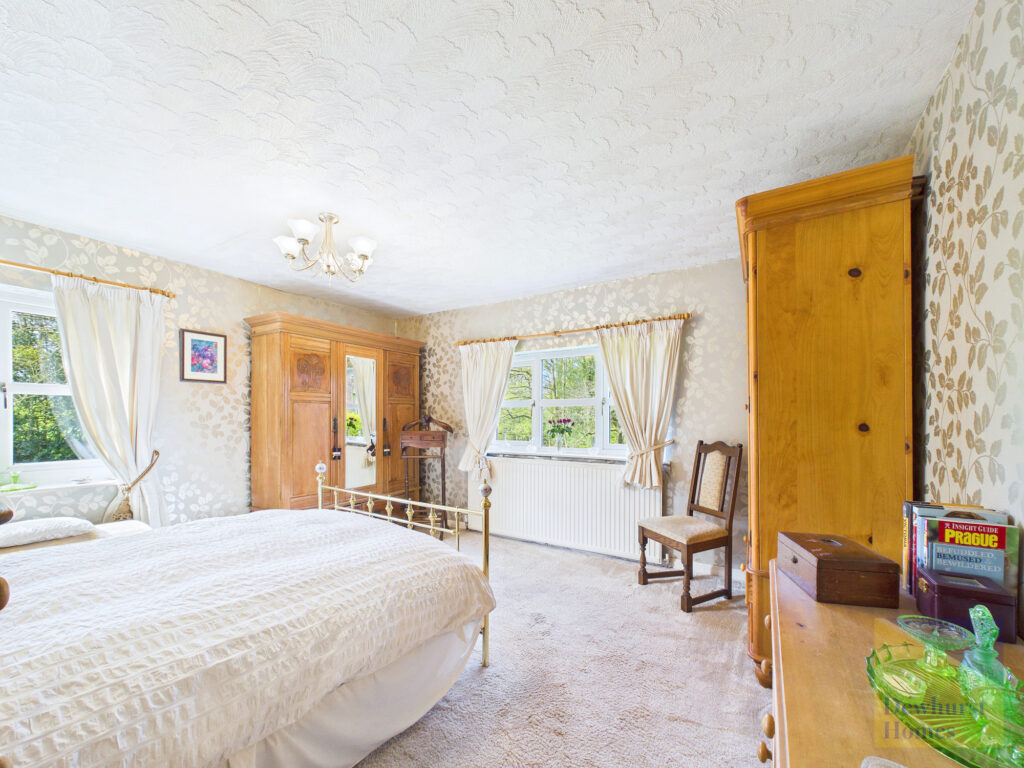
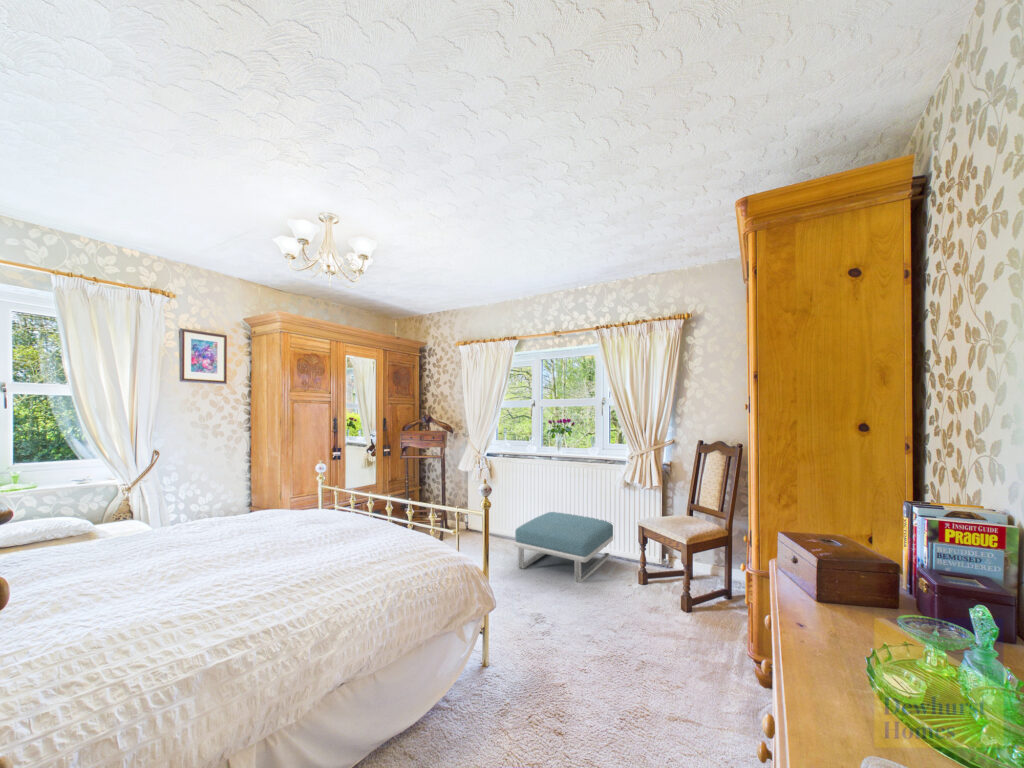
+ footstool (565, 541)
